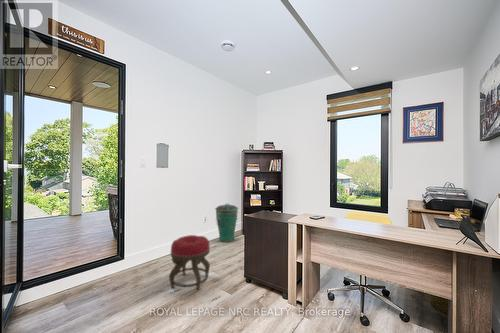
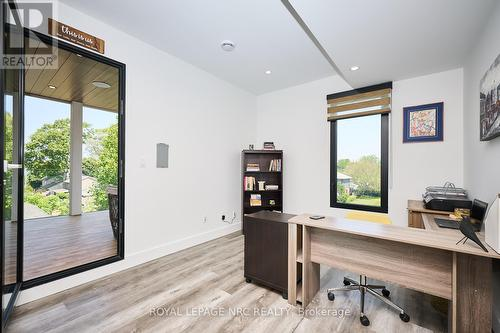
- stool (190, 260)
- trash can (226, 221)
